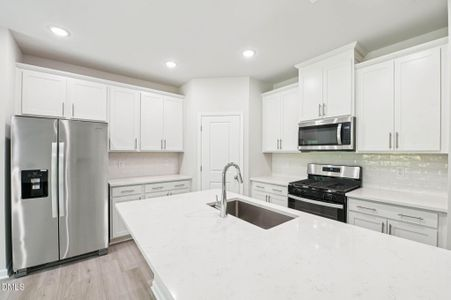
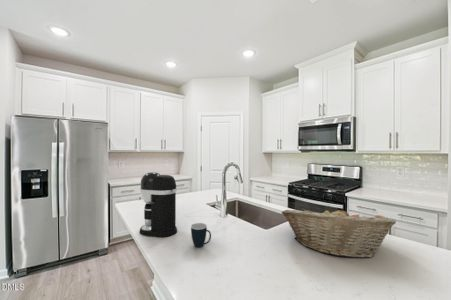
+ fruit basket (332, 224)
+ coffee maker (158, 201)
+ mug (201, 236)
